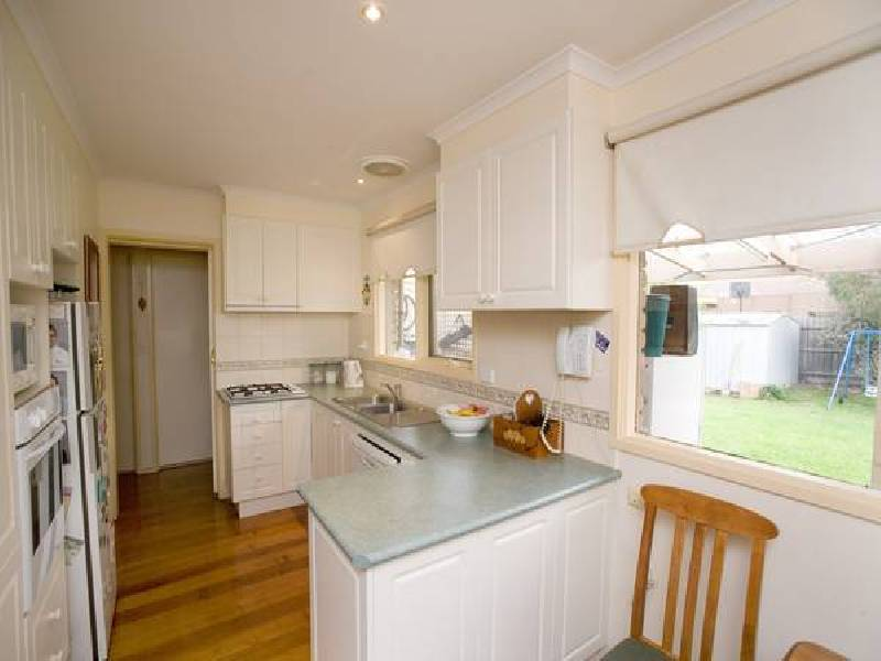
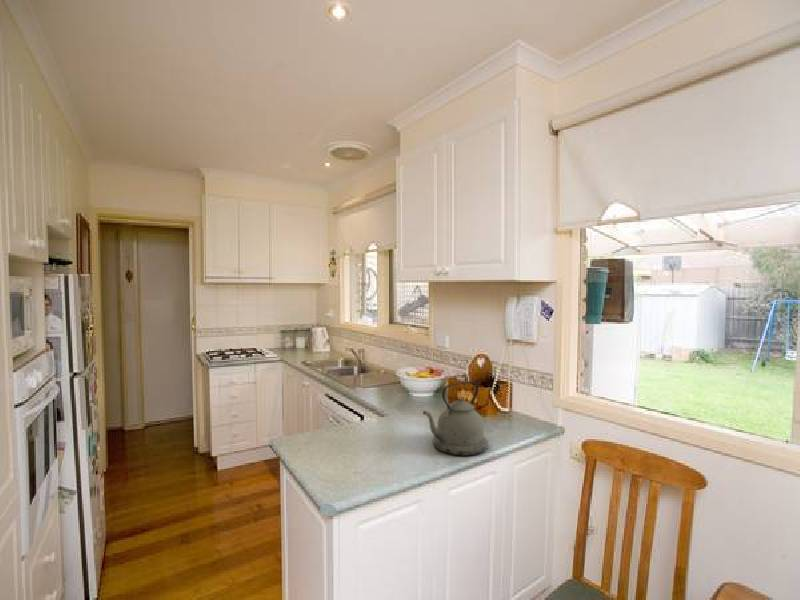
+ kettle (458, 414)
